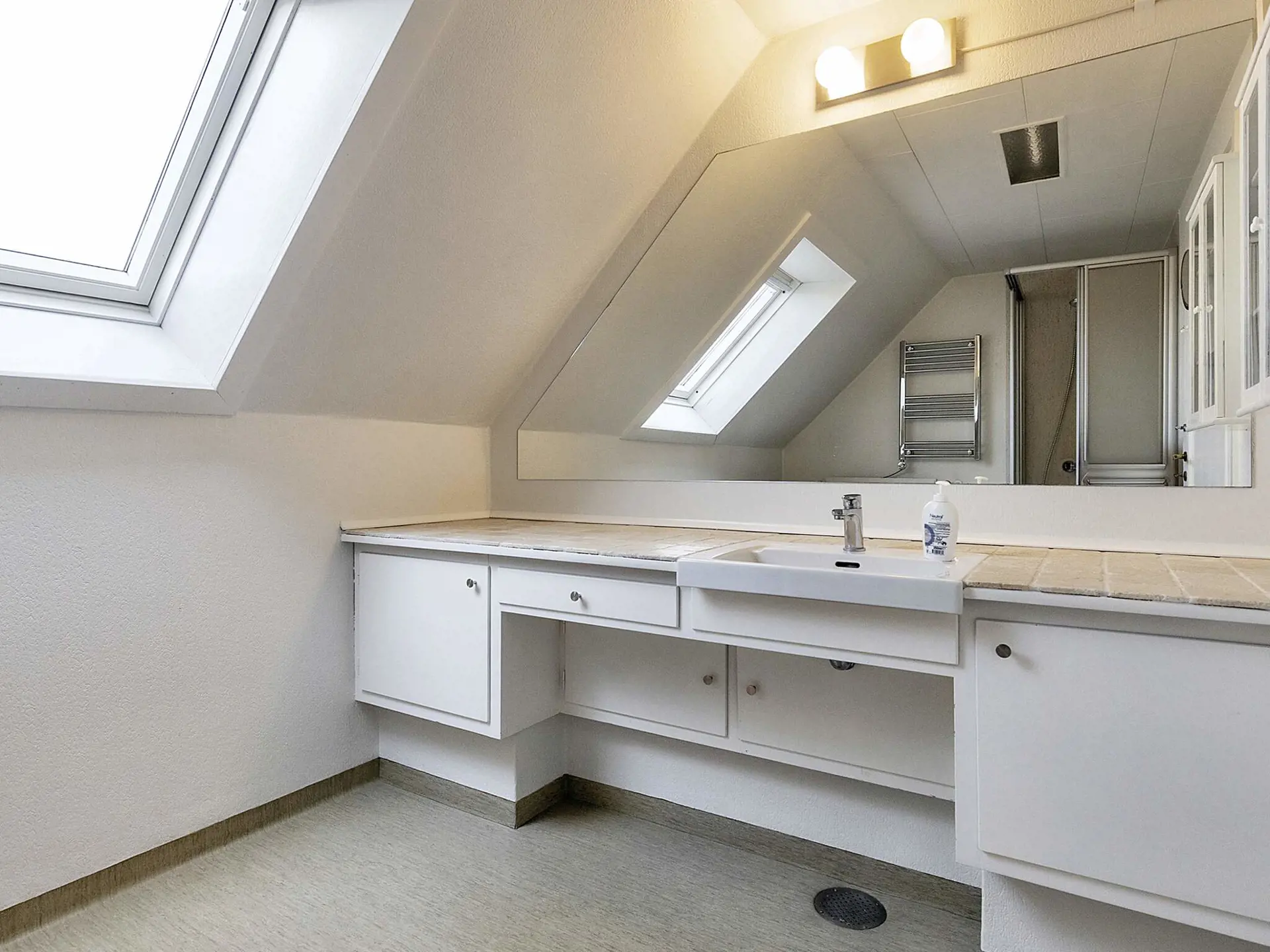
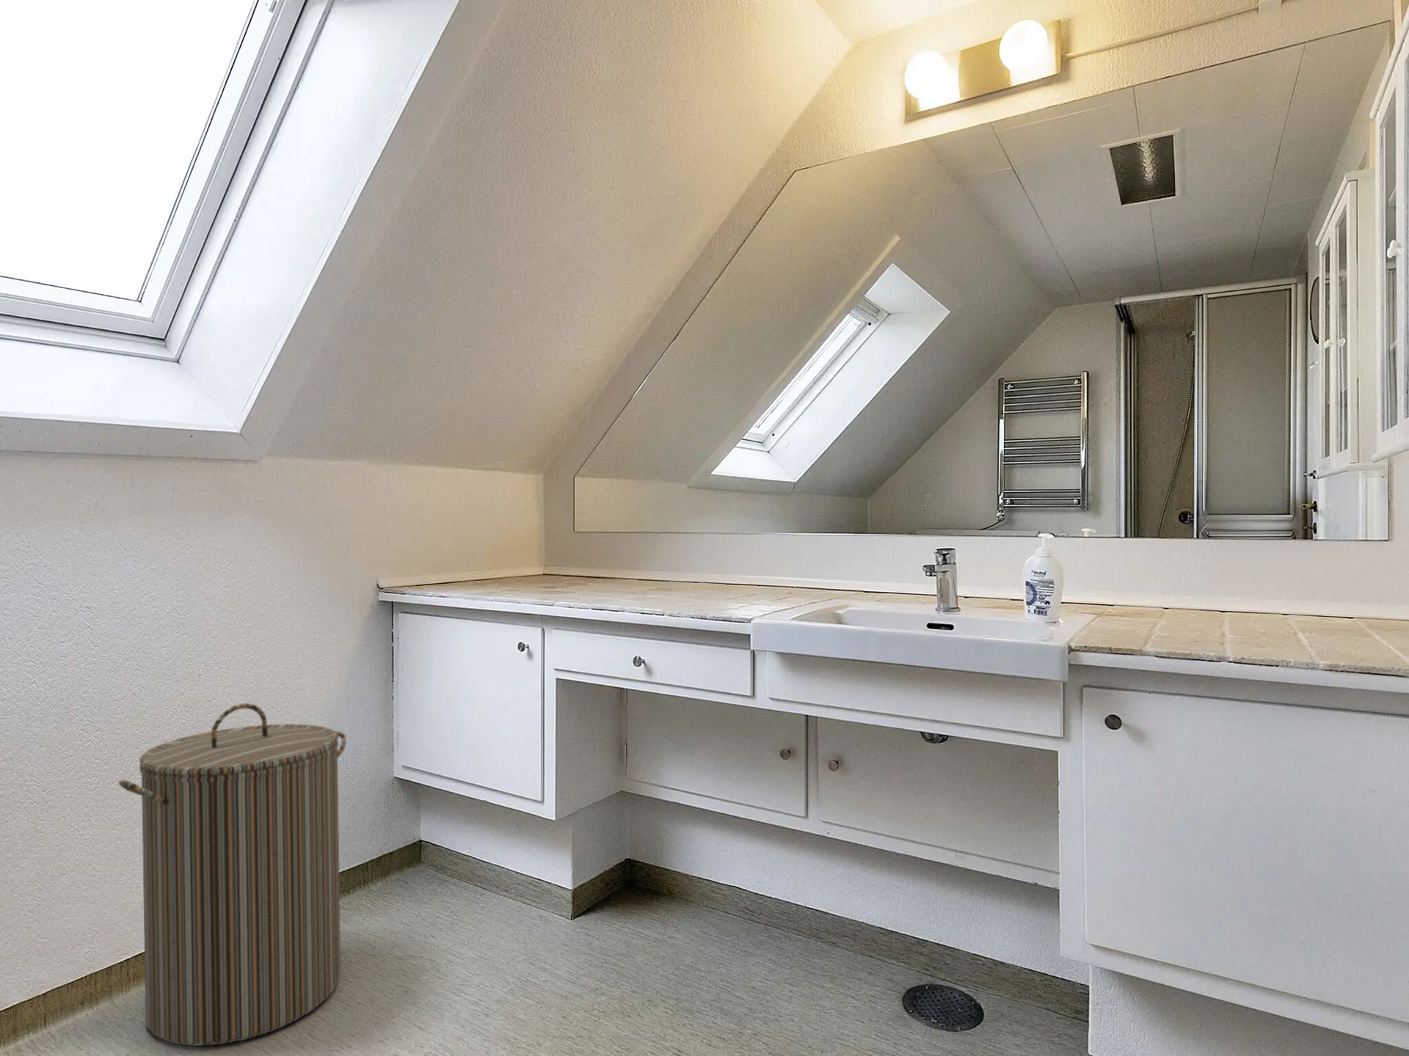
+ laundry hamper (245, 850)
